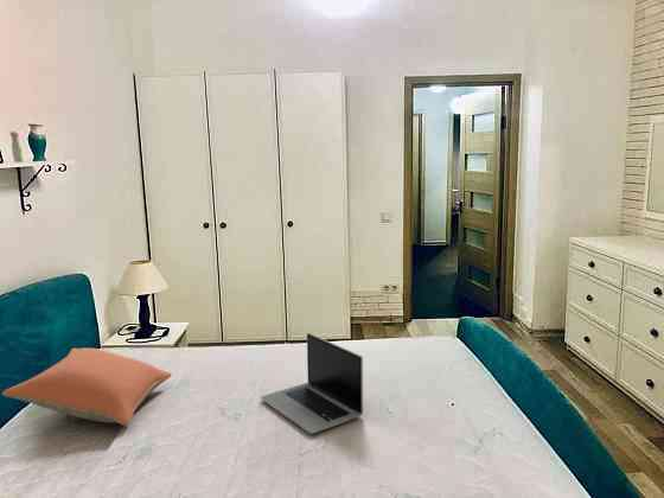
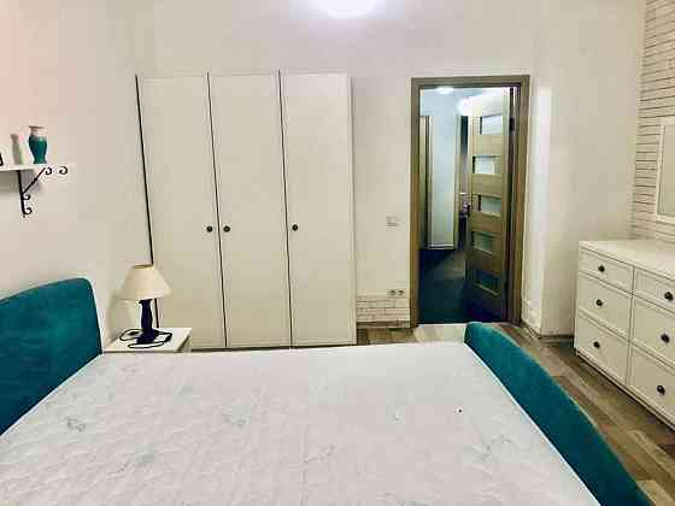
- pillow (96, 383)
- laptop (308, 378)
